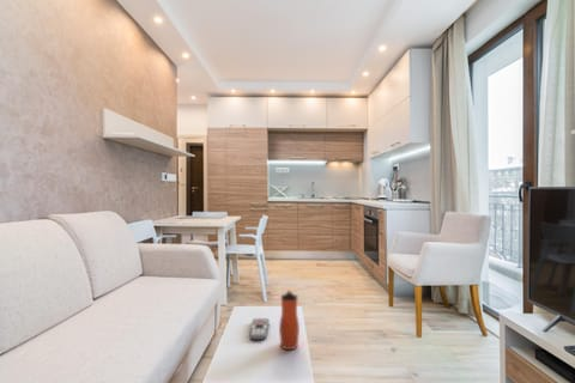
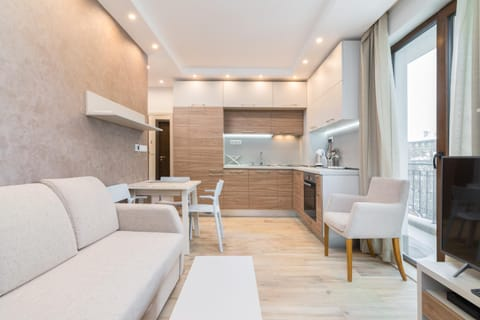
- remote control (259, 328)
- water bottle (289, 317)
